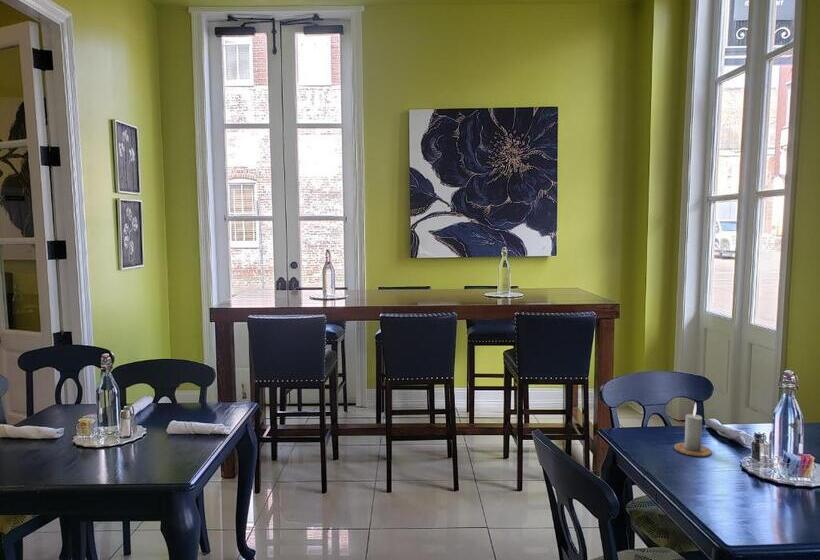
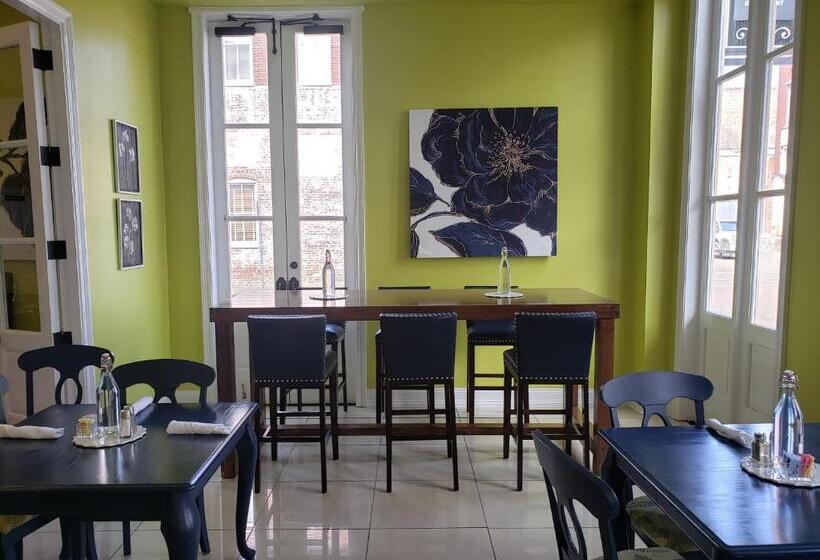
- candle (693, 425)
